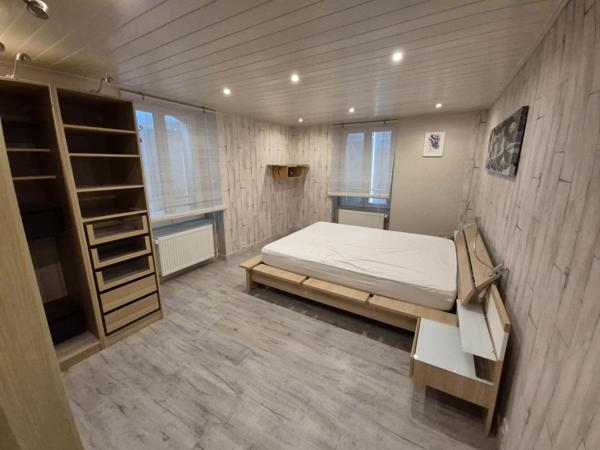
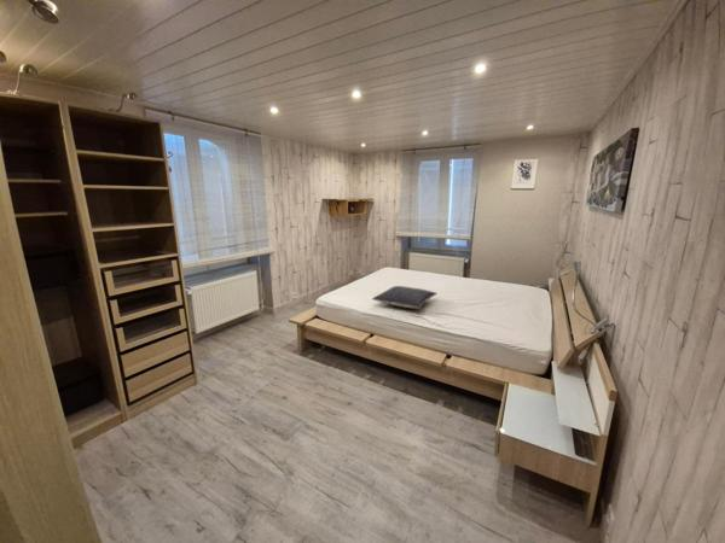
+ pillow (405, 296)
